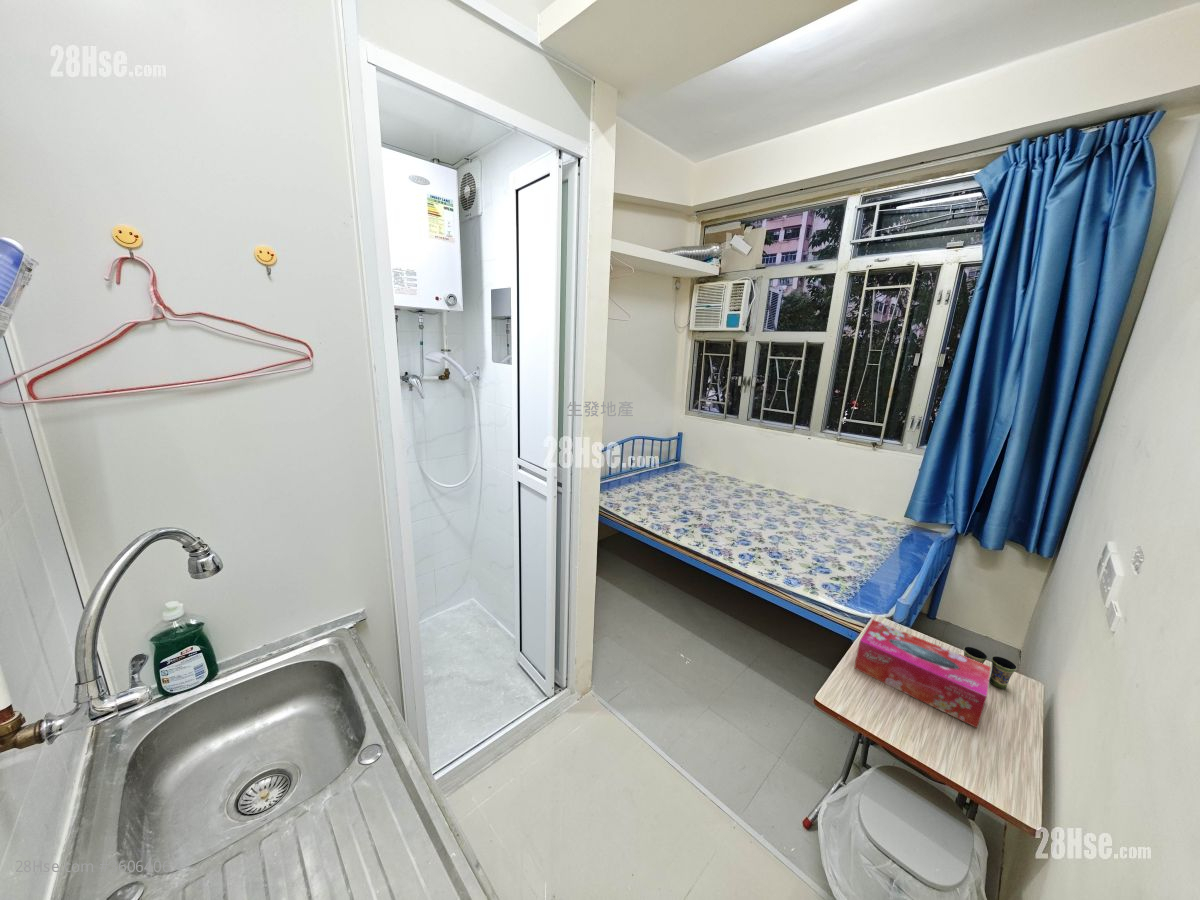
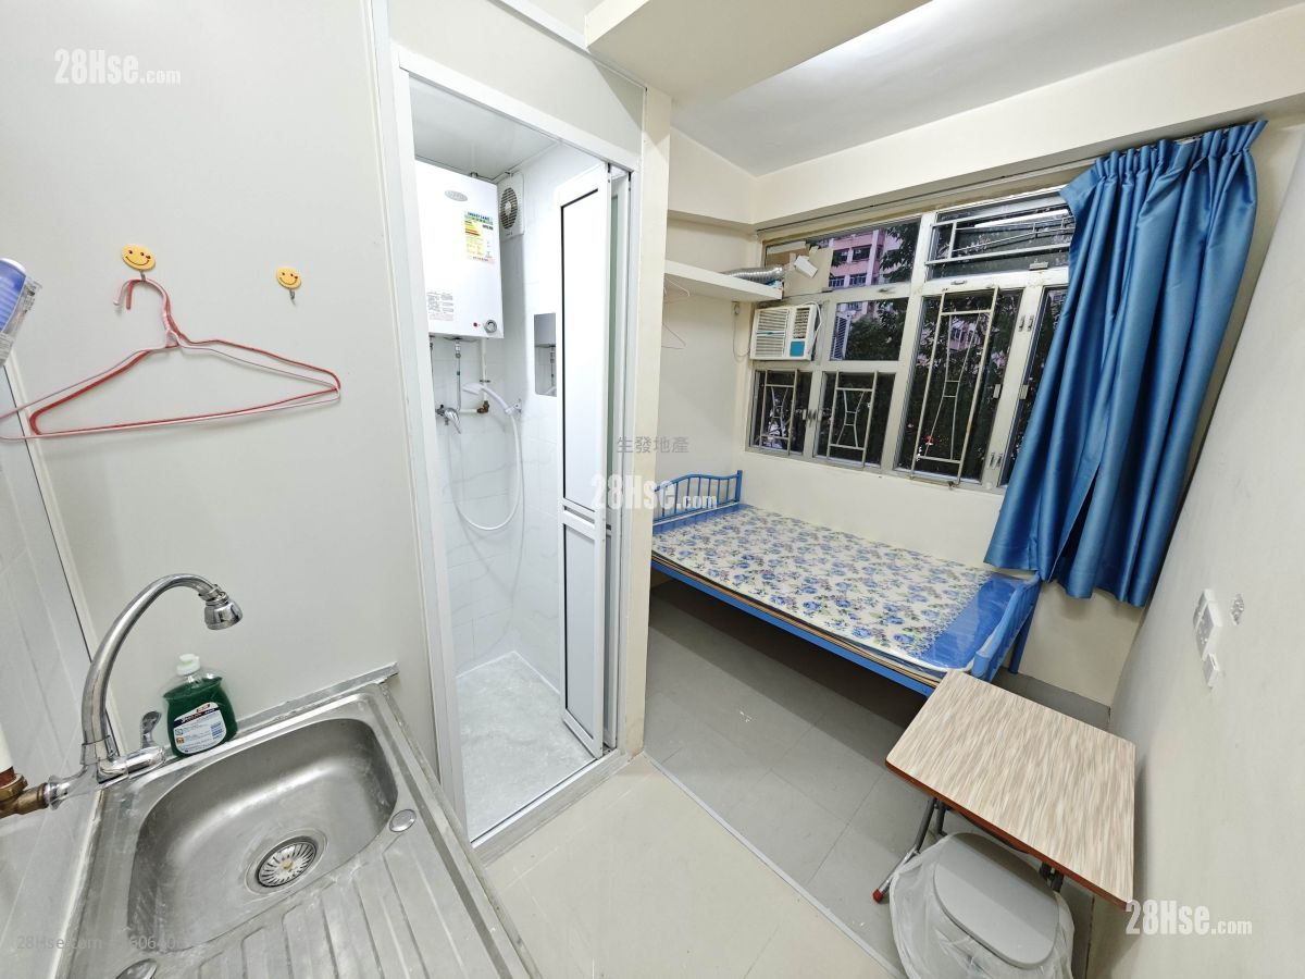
- tissue box (919, 667)
- cup (991, 671)
